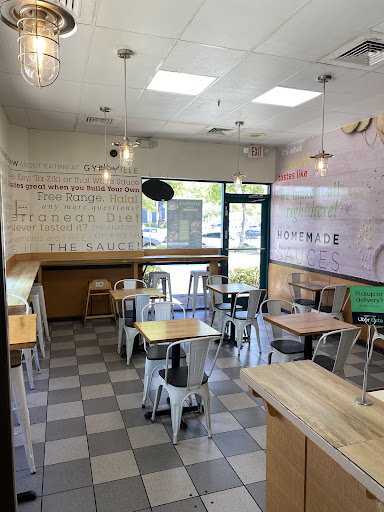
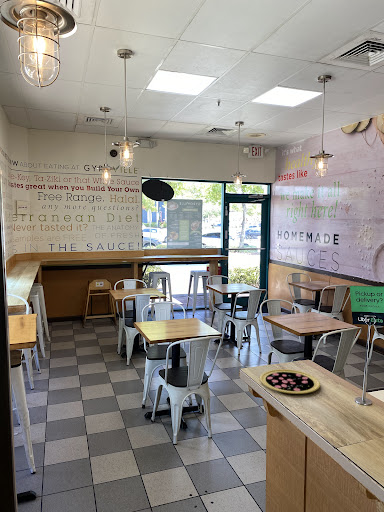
+ pizza (289, 381)
